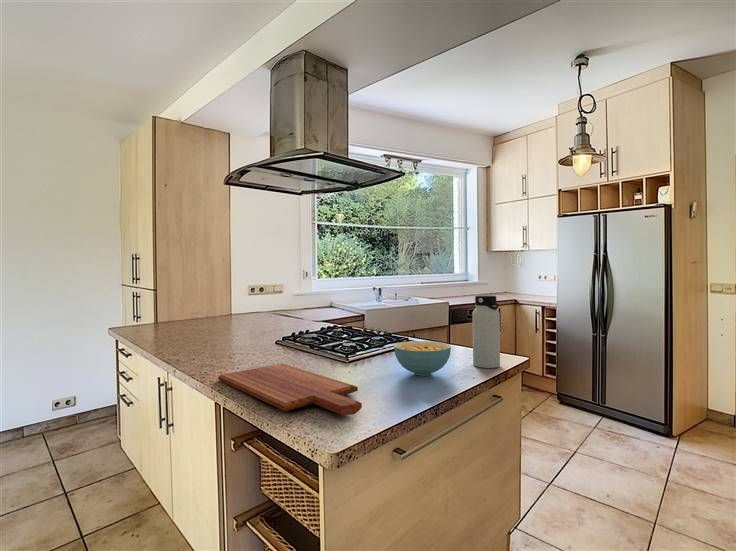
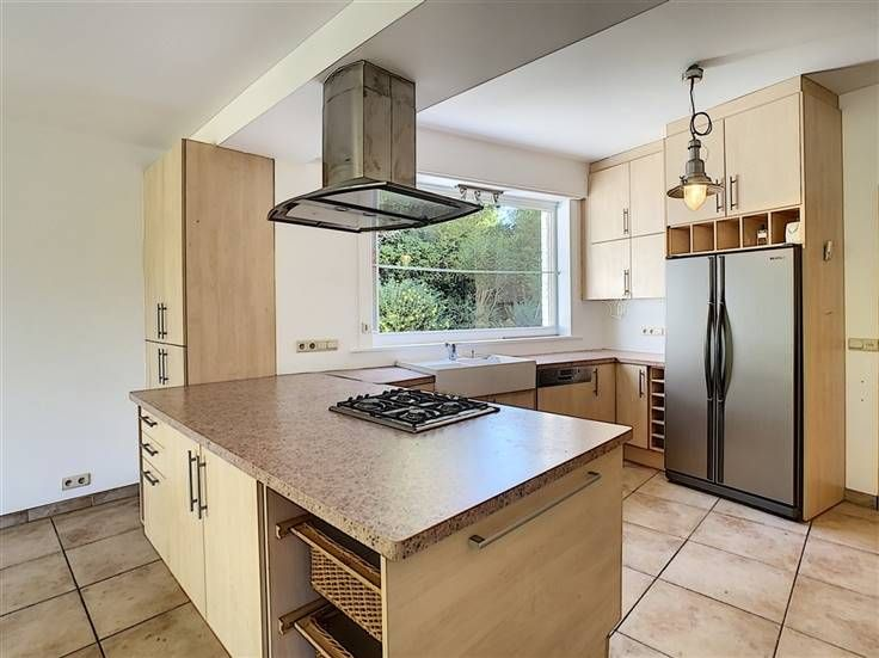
- cereal bowl (422, 359)
- water bottle (486, 330)
- cutting board (286, 384)
